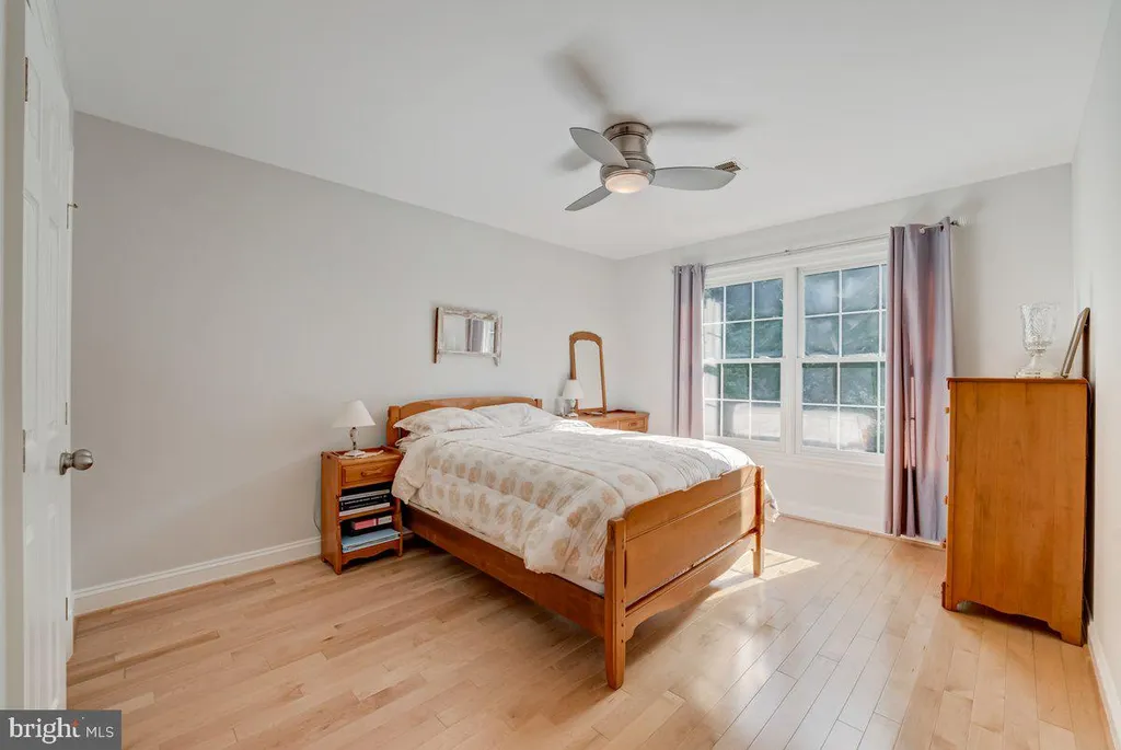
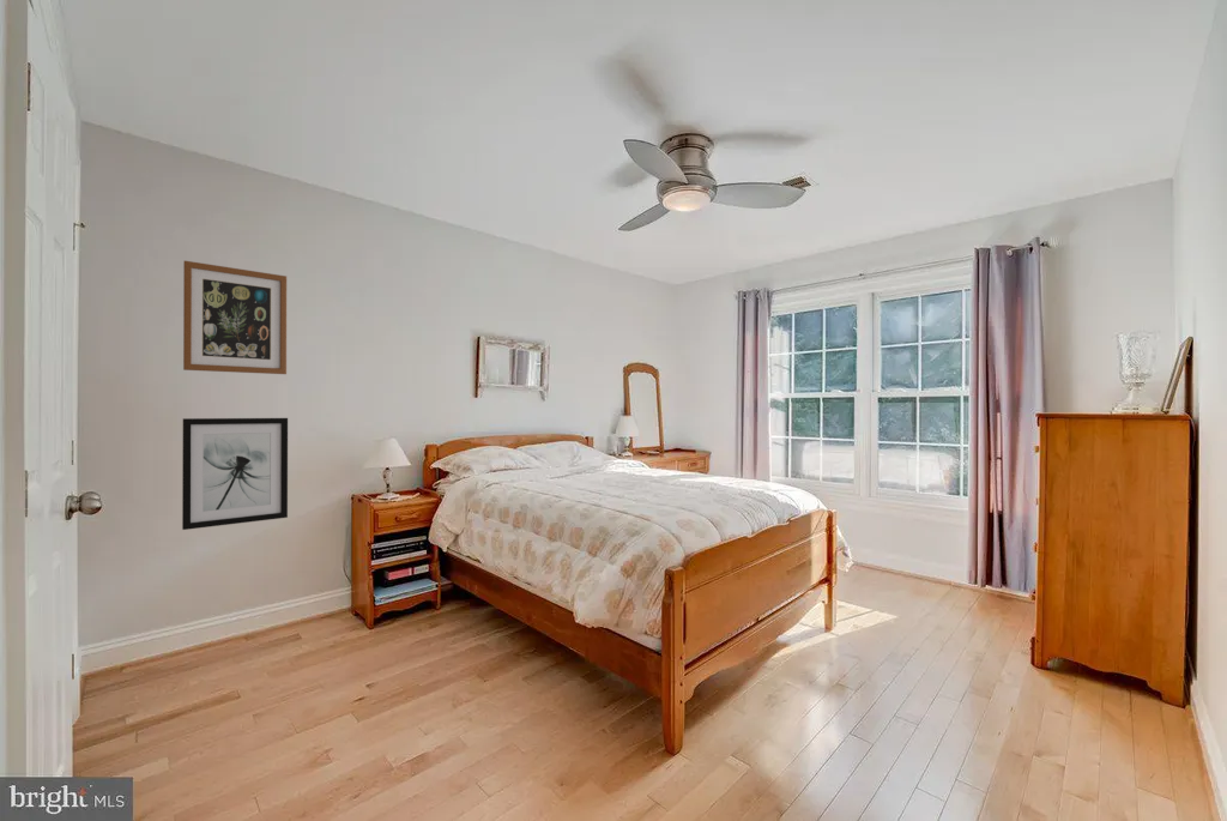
+ wall art (237, 320)
+ wall art (237, 470)
